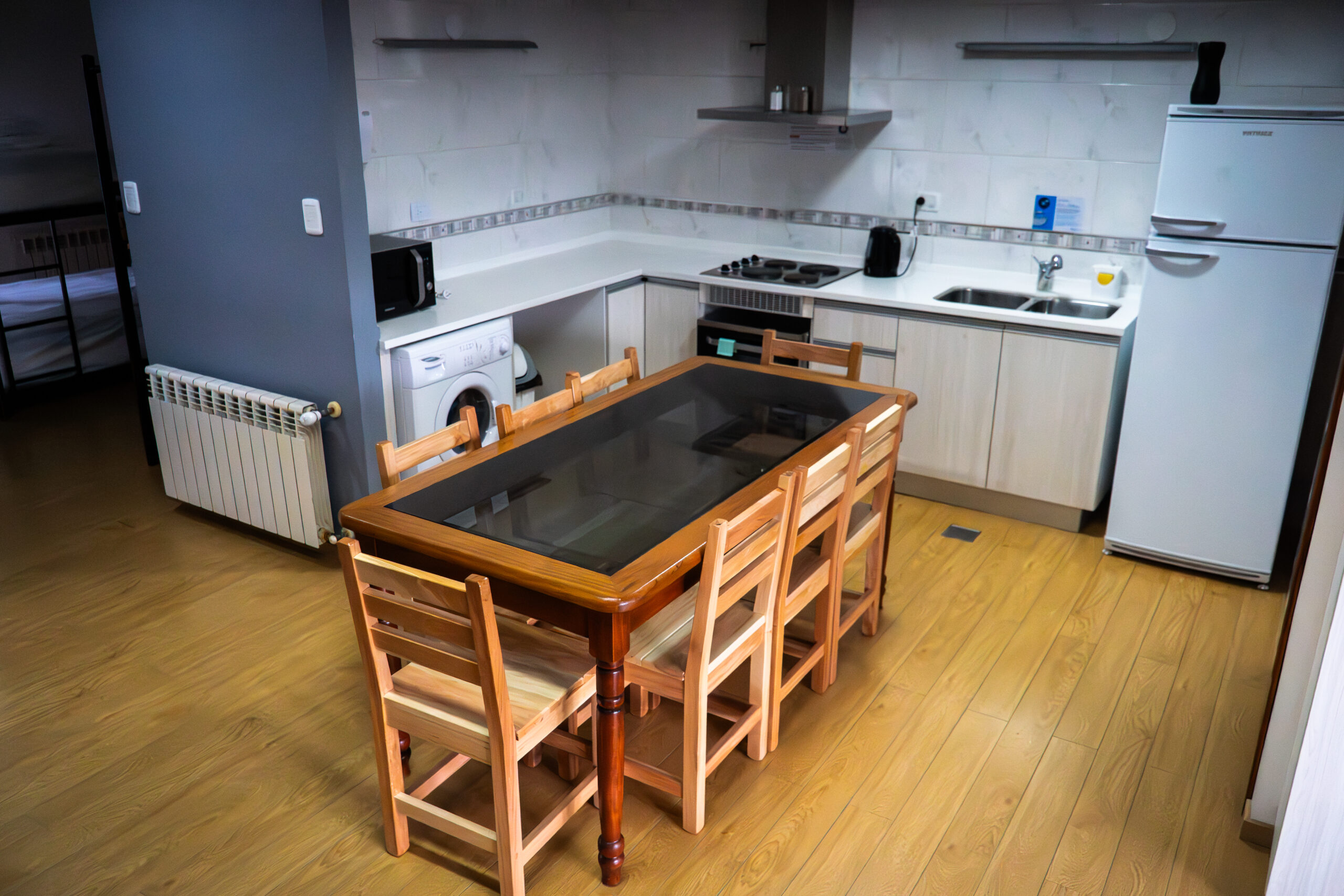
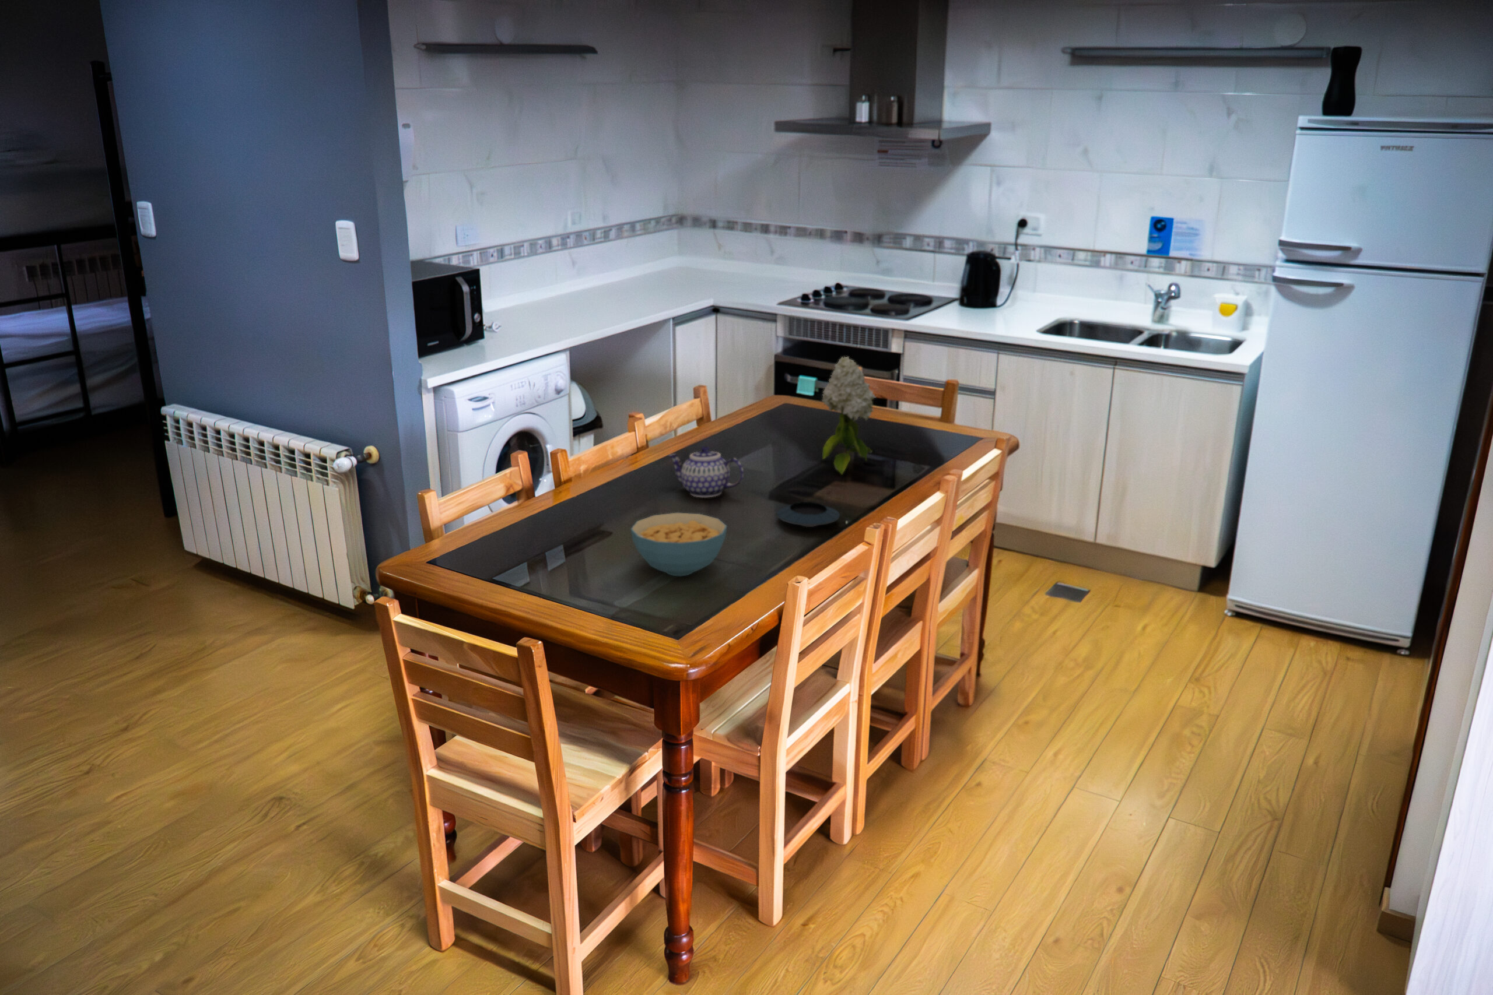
+ teapot (705, 470)
+ cereal bowl (679, 549)
+ flower (849, 412)
+ saucer (808, 512)
